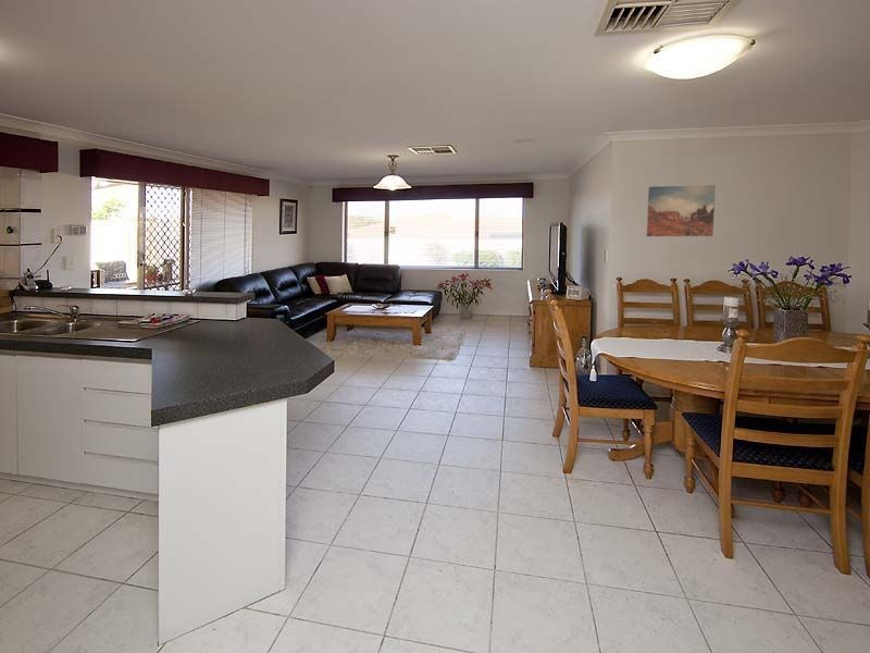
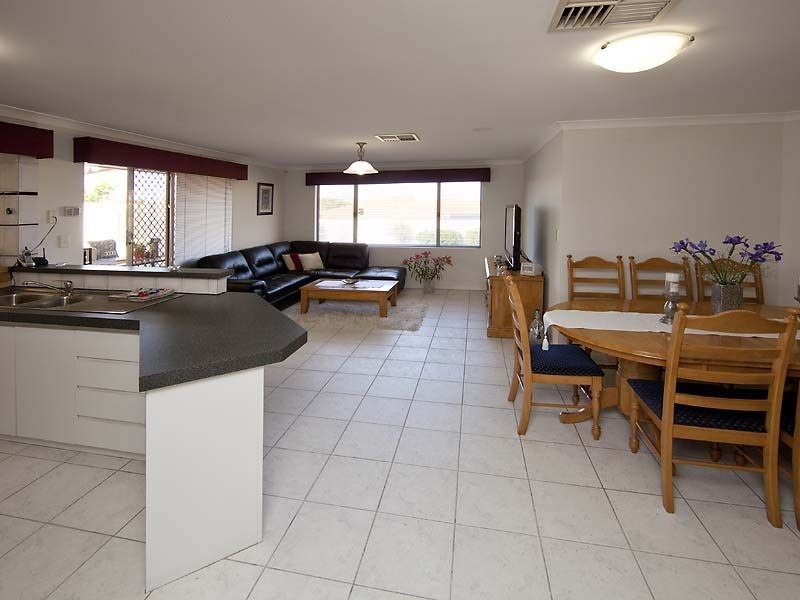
- wall art (680, 211)
